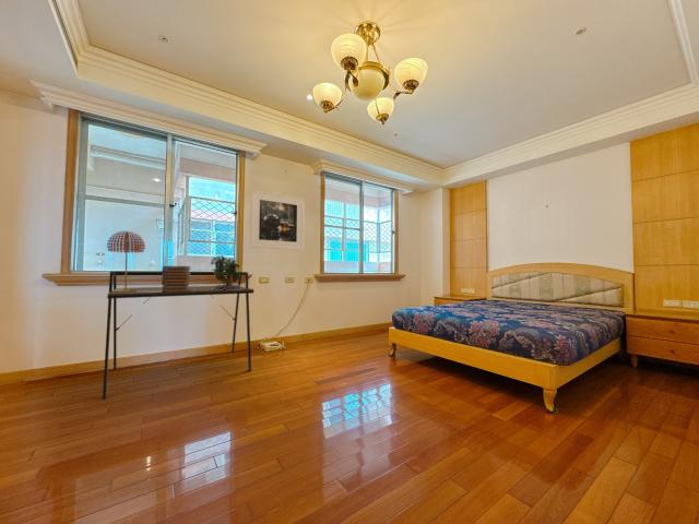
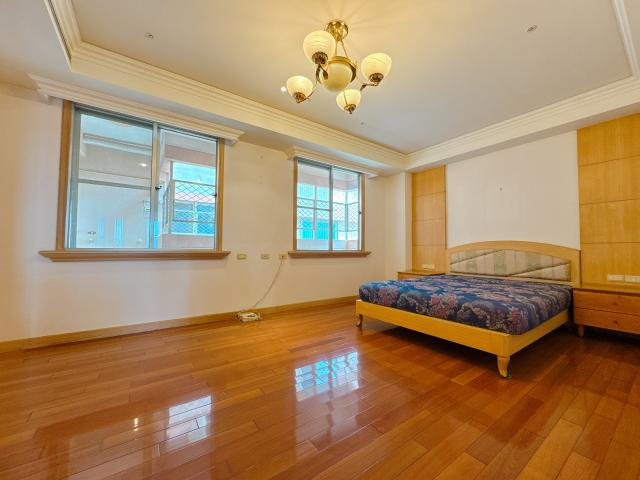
- potted plant (226, 271)
- table lamp (126, 261)
- desk (183, 295)
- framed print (279, 222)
- book stack (177, 277)
